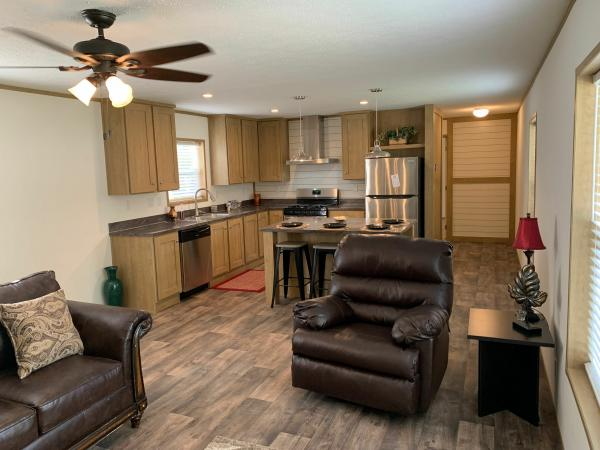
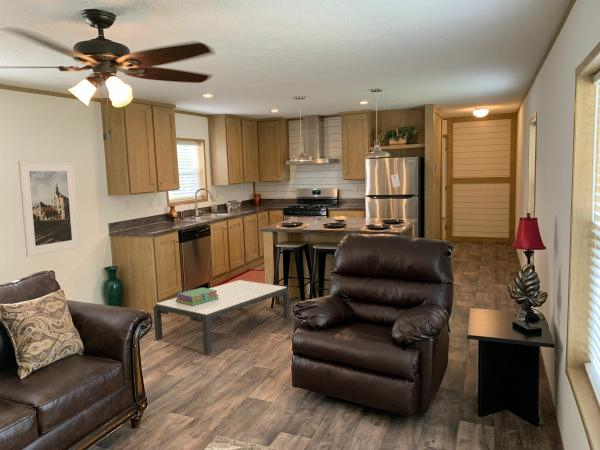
+ coffee table (225, 311)
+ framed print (51, 207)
+ stack of books (197, 296)
